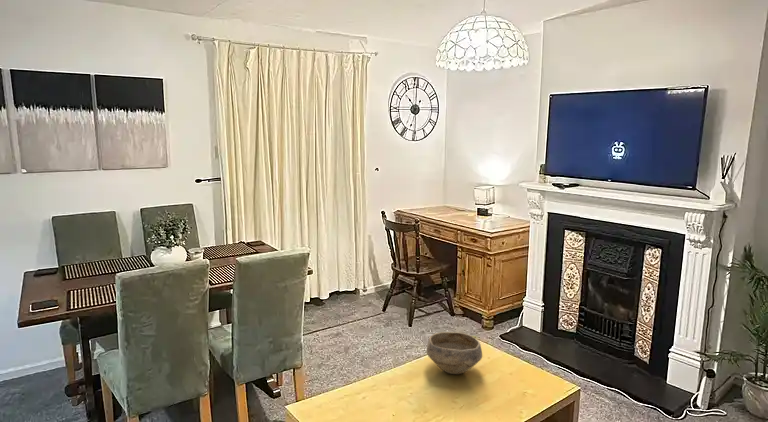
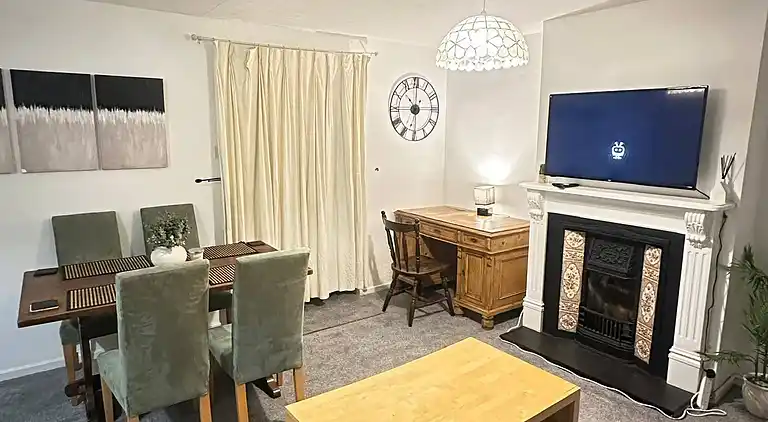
- bowl (453, 355)
